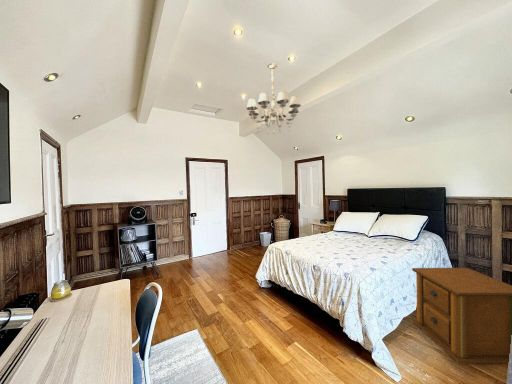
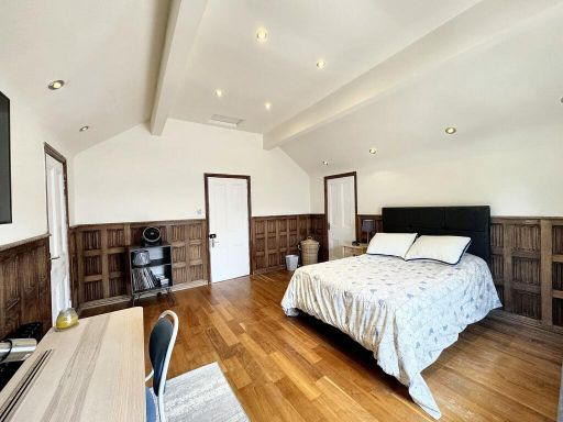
- side table (463, 309)
- chandelier (273, 100)
